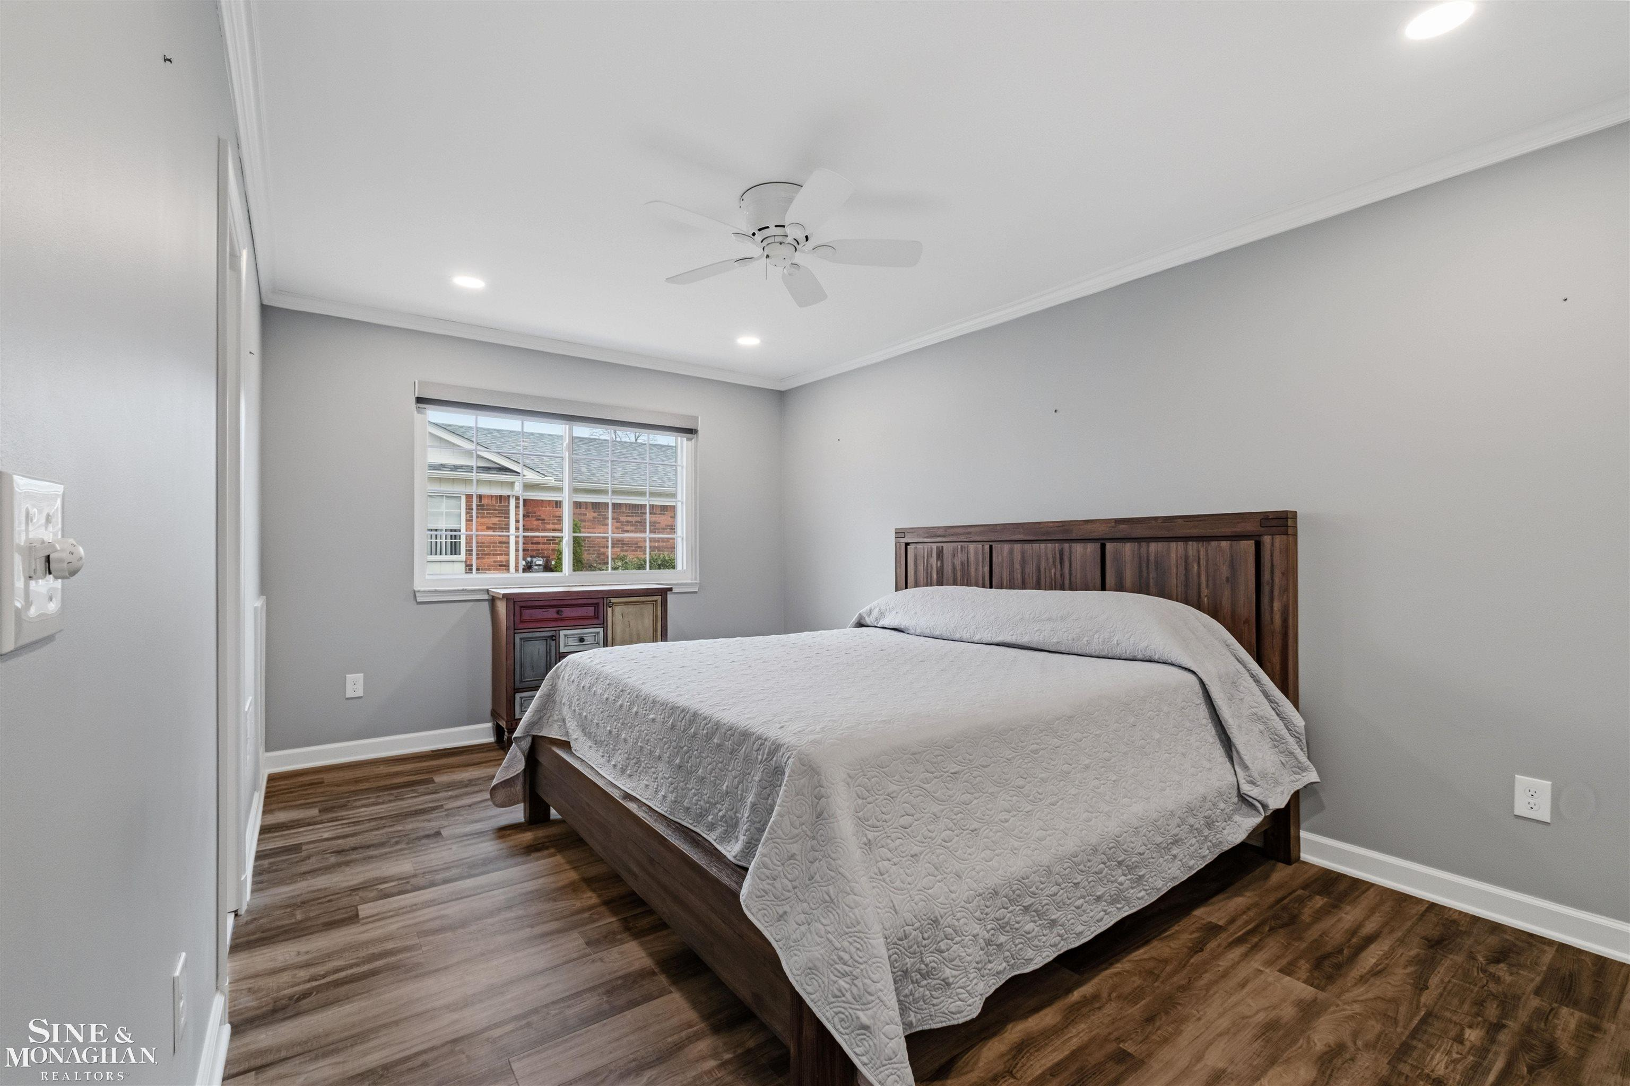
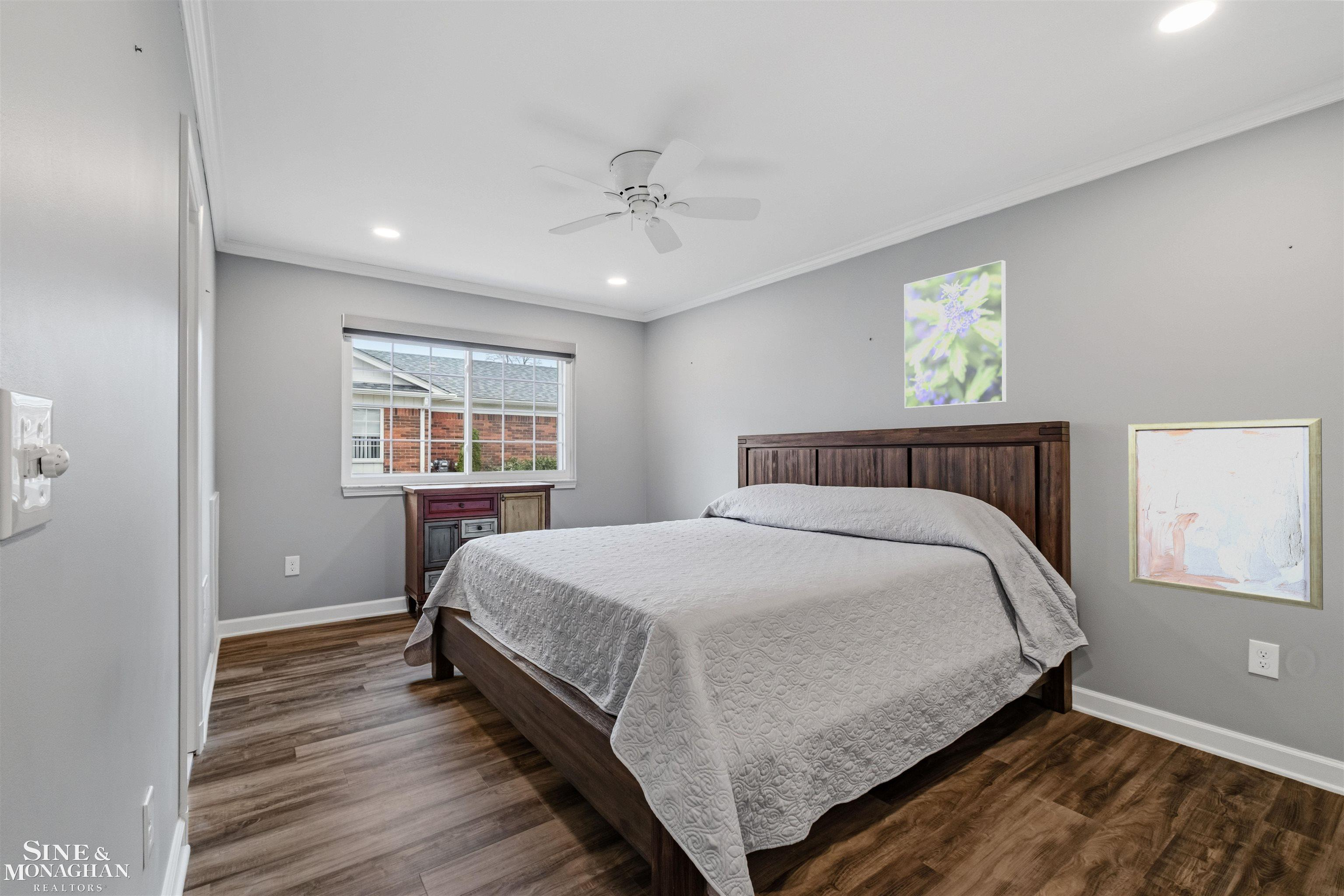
+ wall art (1216, 508)
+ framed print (952, 339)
